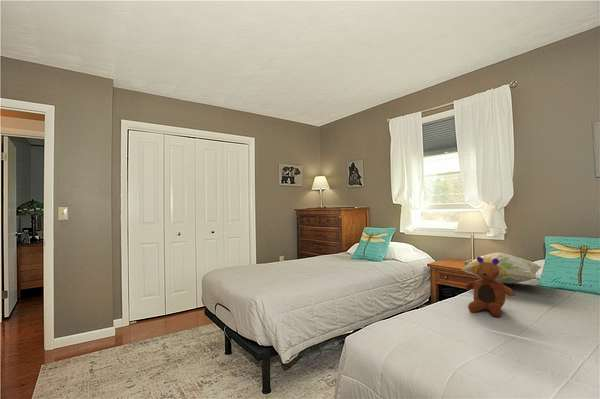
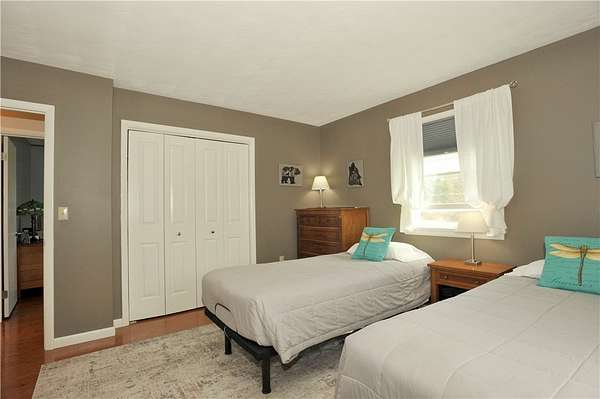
- toy (486, 284)
- decorative pillow (502, 268)
